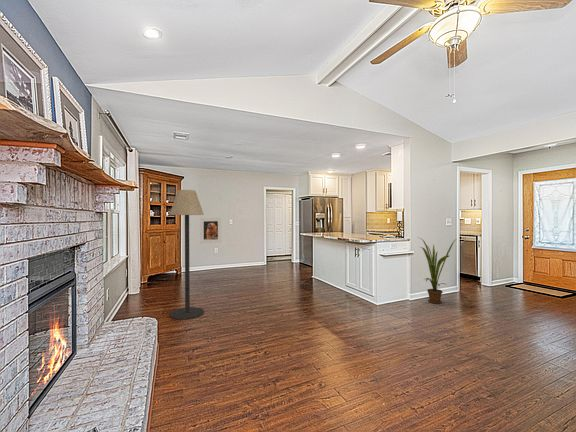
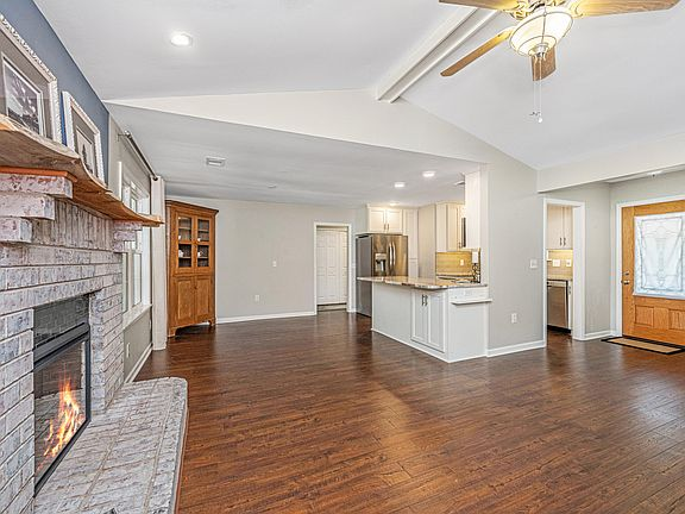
- house plant (430, 269)
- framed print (210, 230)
- floor lamp (187, 252)
